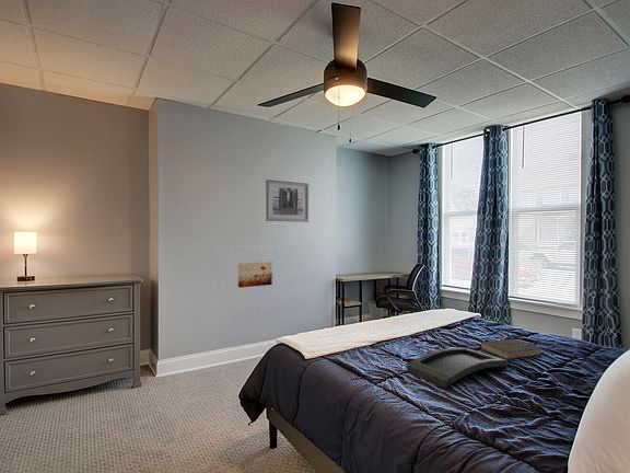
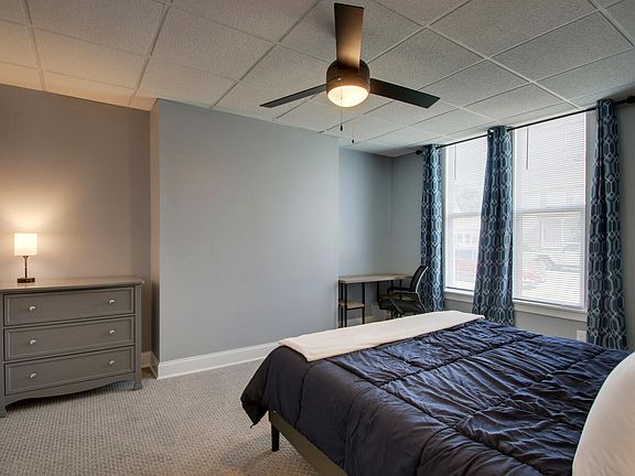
- tray (457, 362)
- wall art (288, 201)
- wall art (255, 274)
- book (510, 348)
